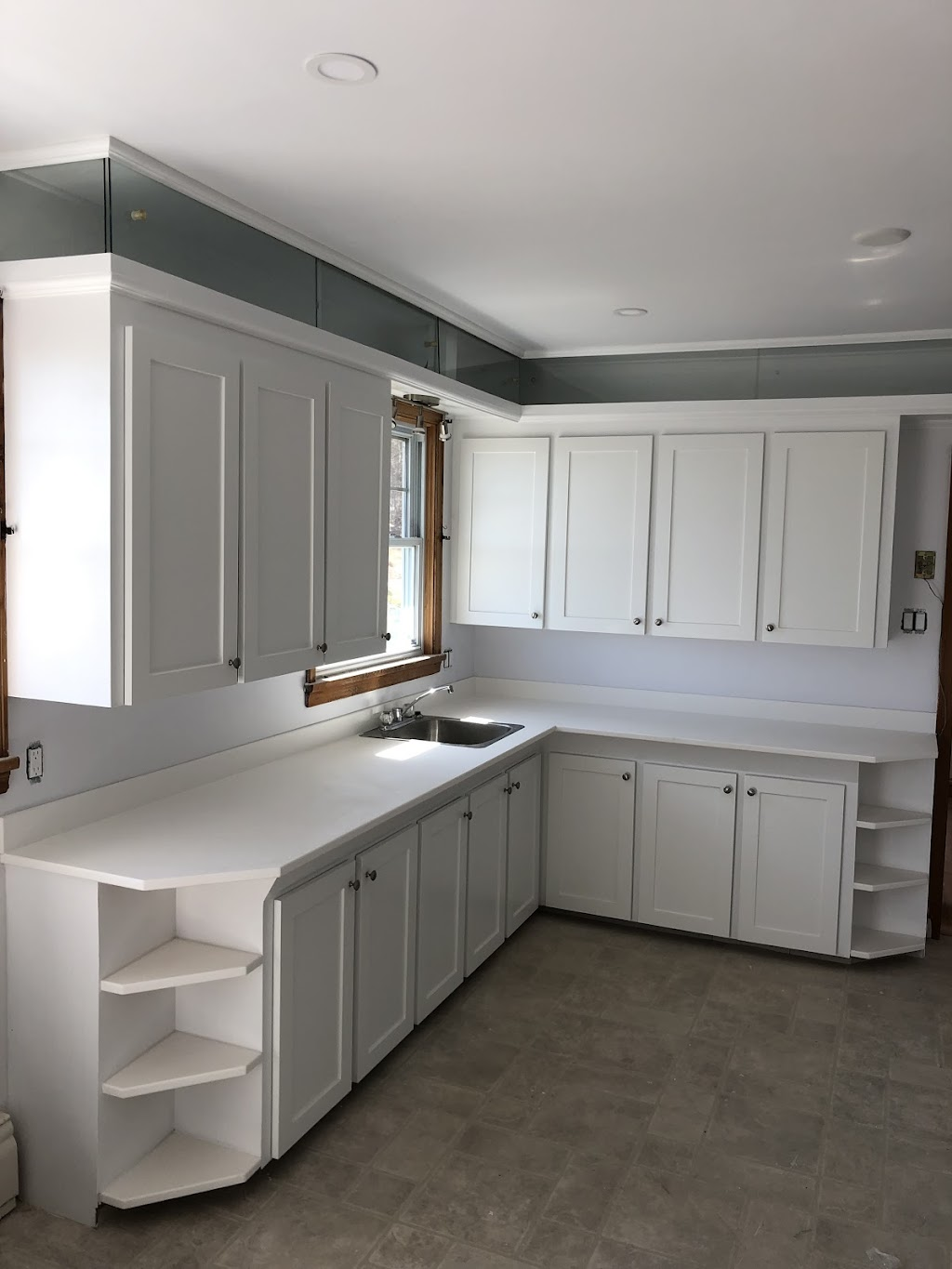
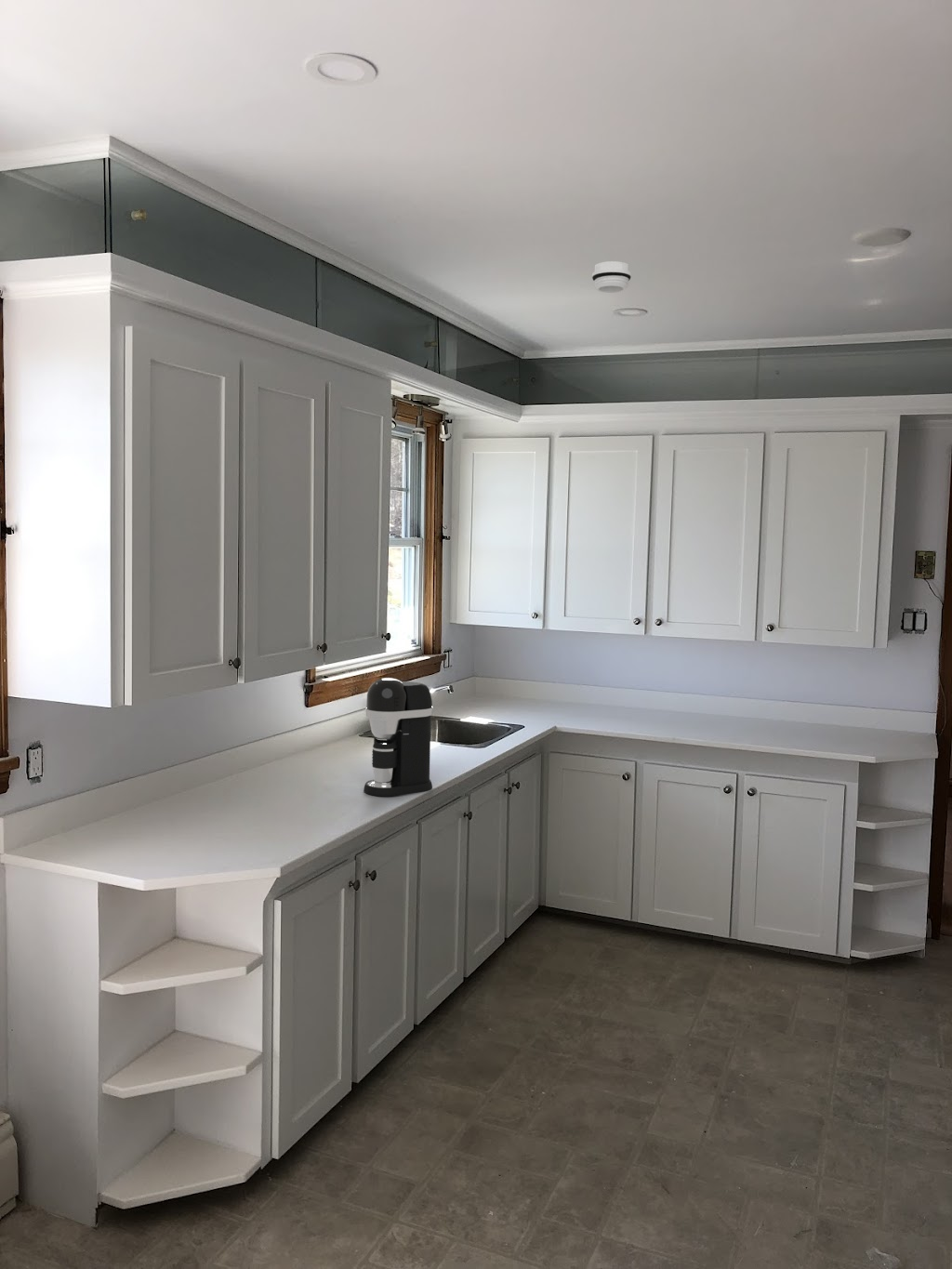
+ smoke detector (611, 277)
+ coffee maker (399, 734)
